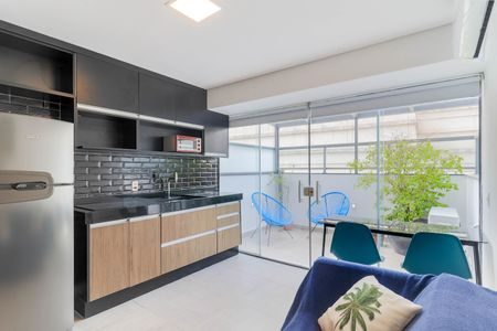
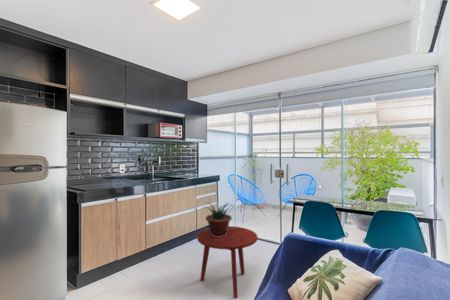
+ potted plant (219, 218)
+ side table (231, 259)
